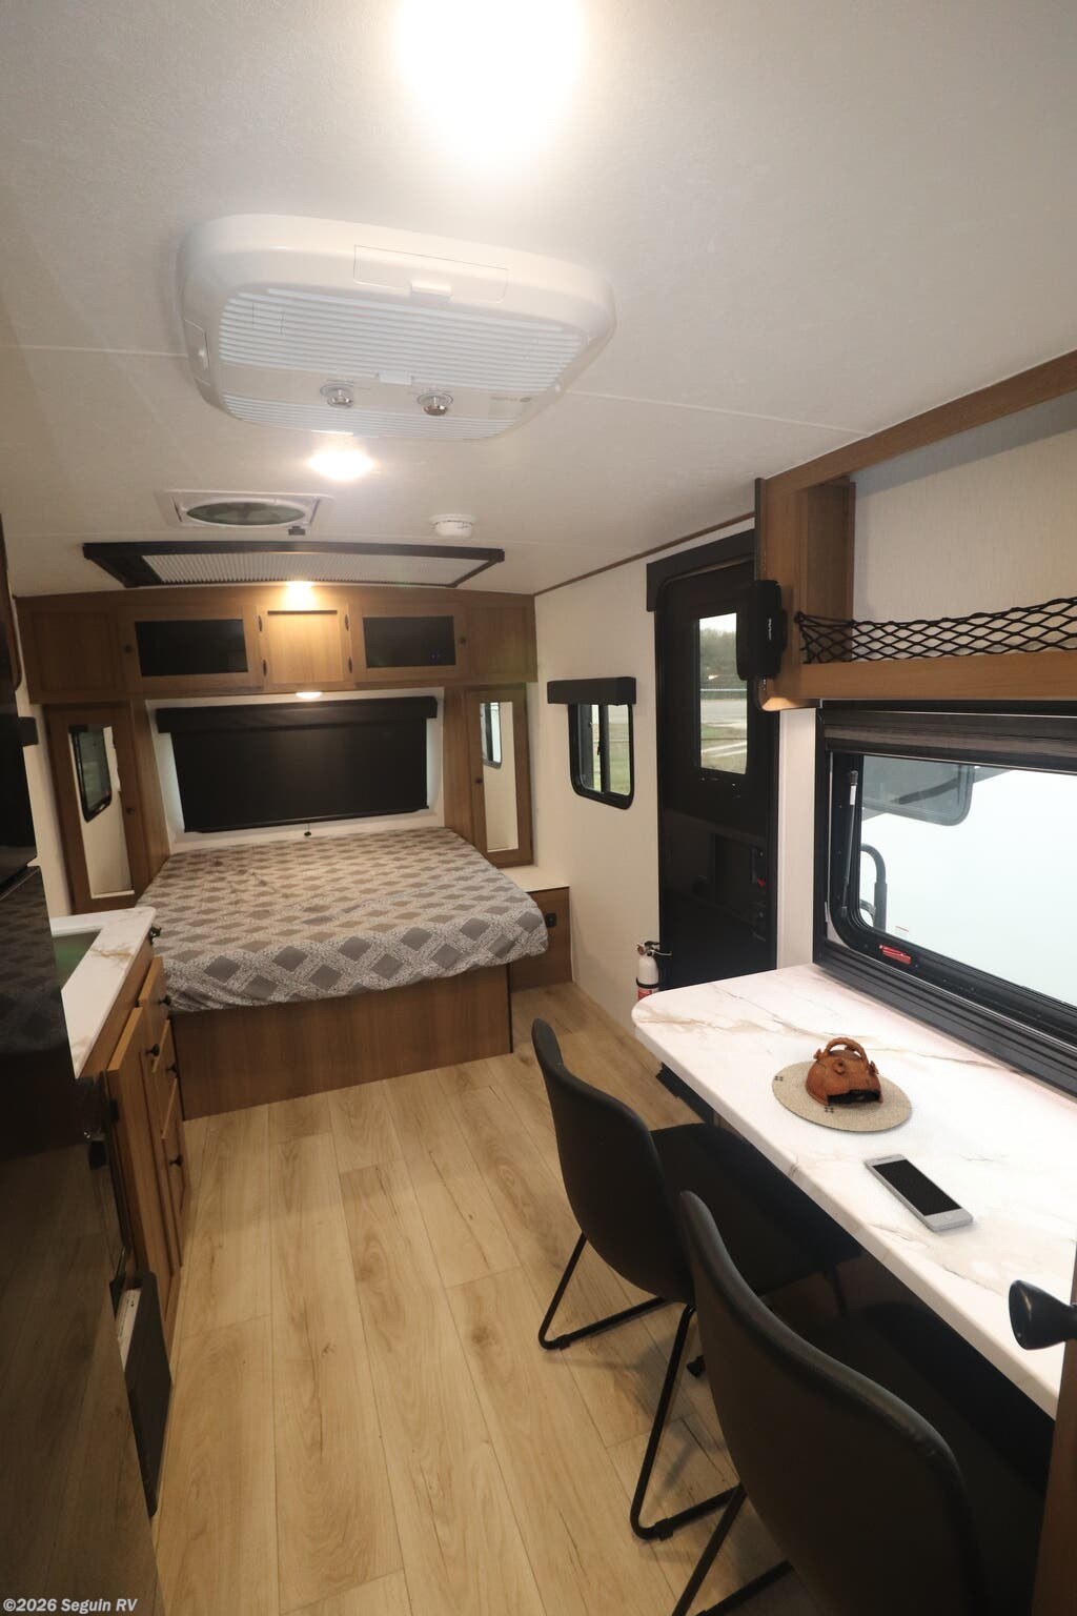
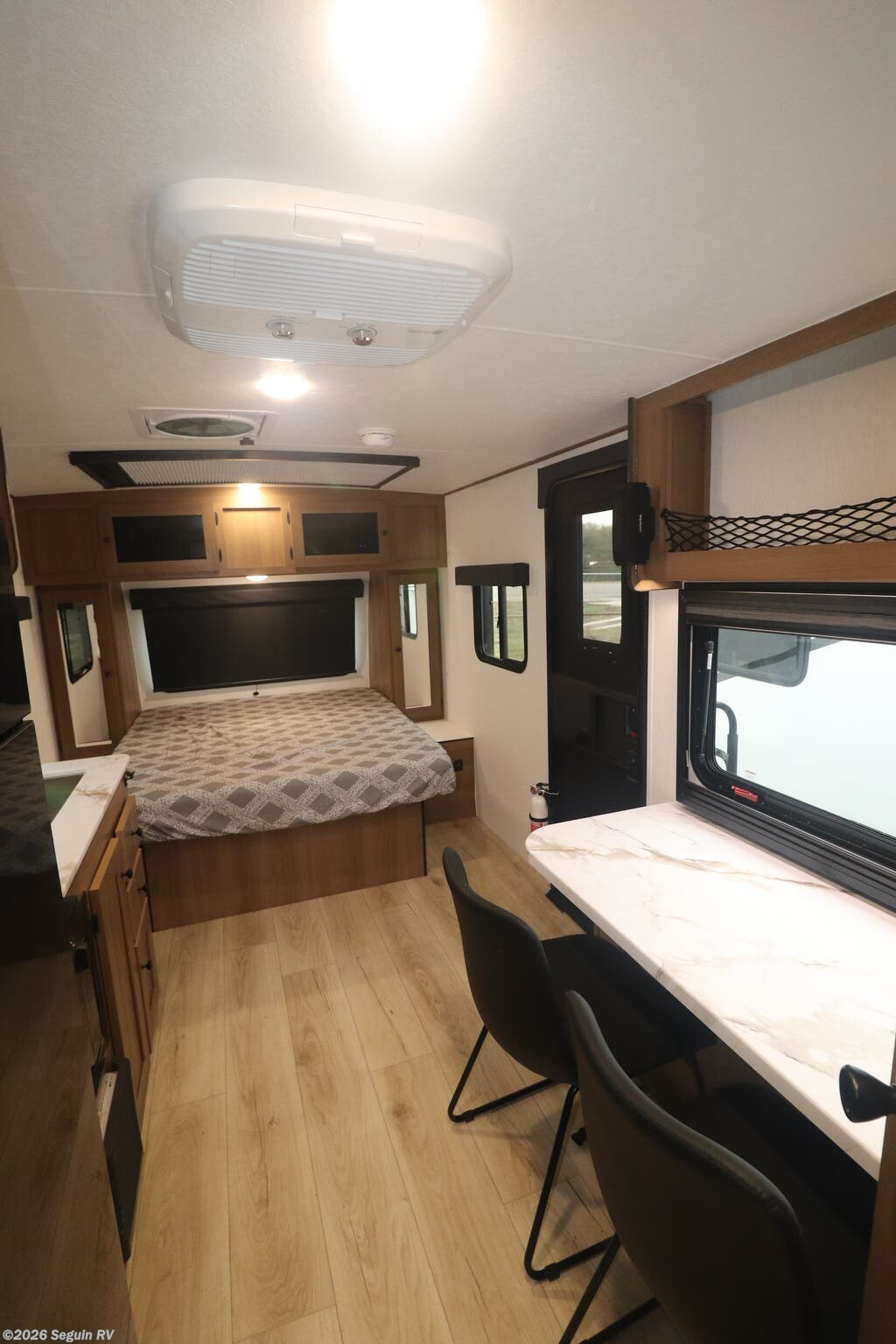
- smartphone (915, 1189)
- teapot (839, 1067)
